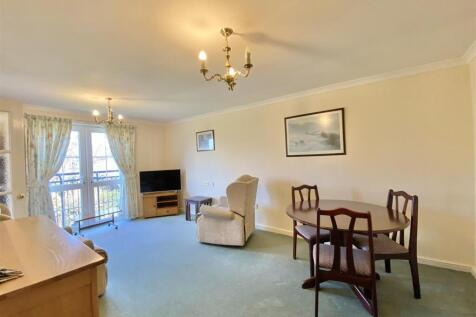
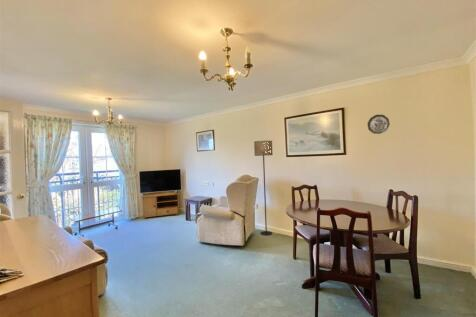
+ decorative plate (378, 124)
+ floor lamp (264, 187)
